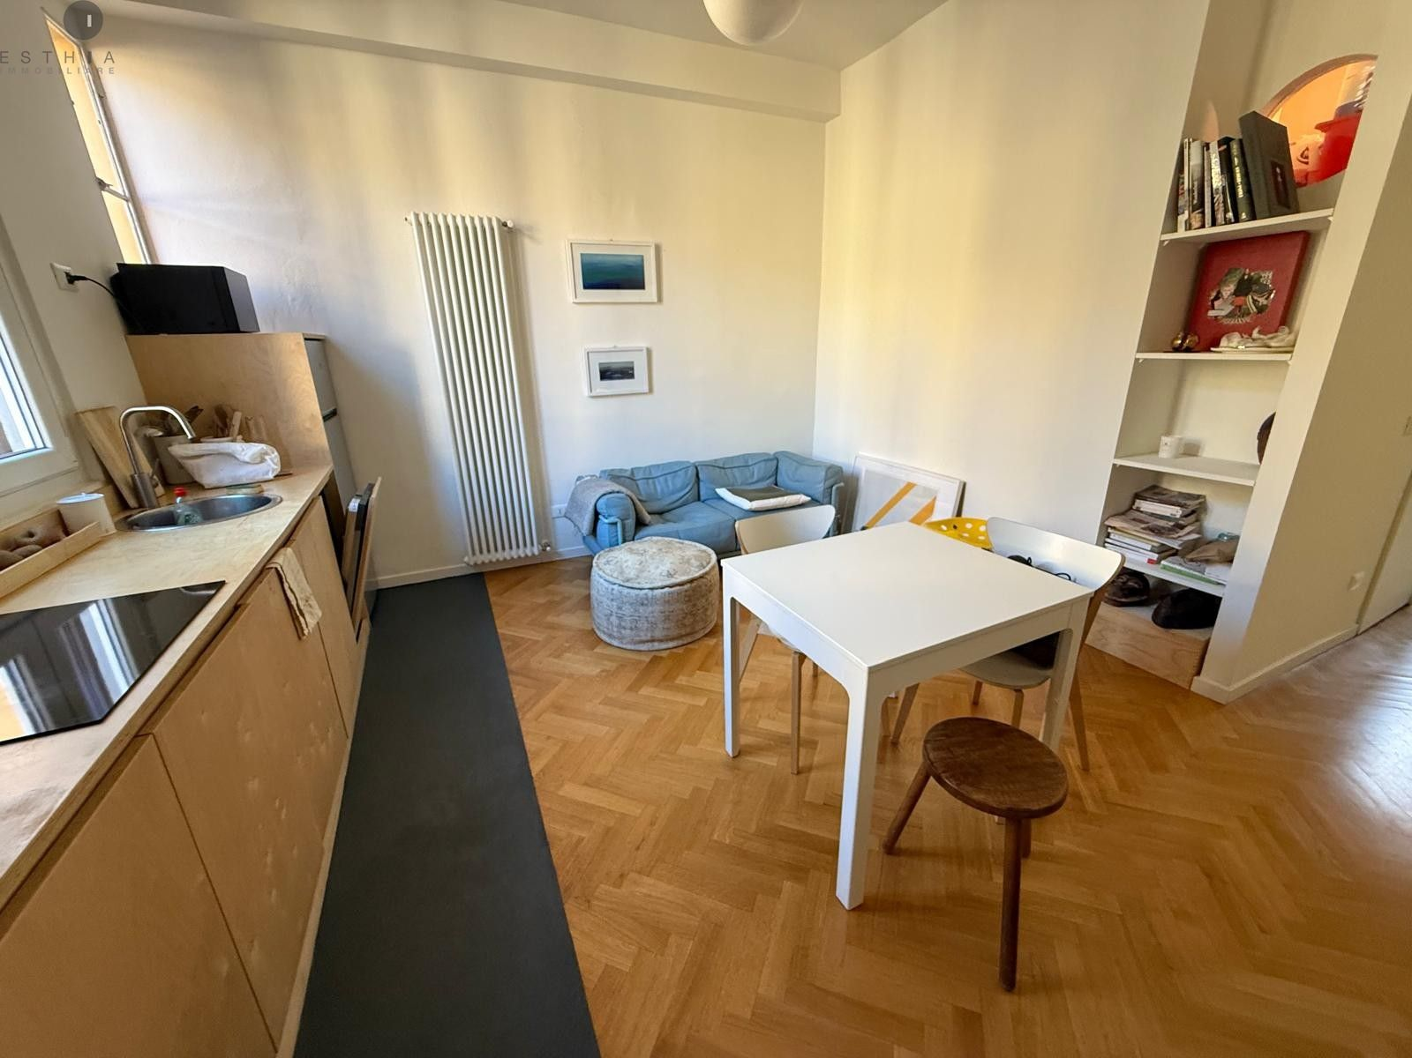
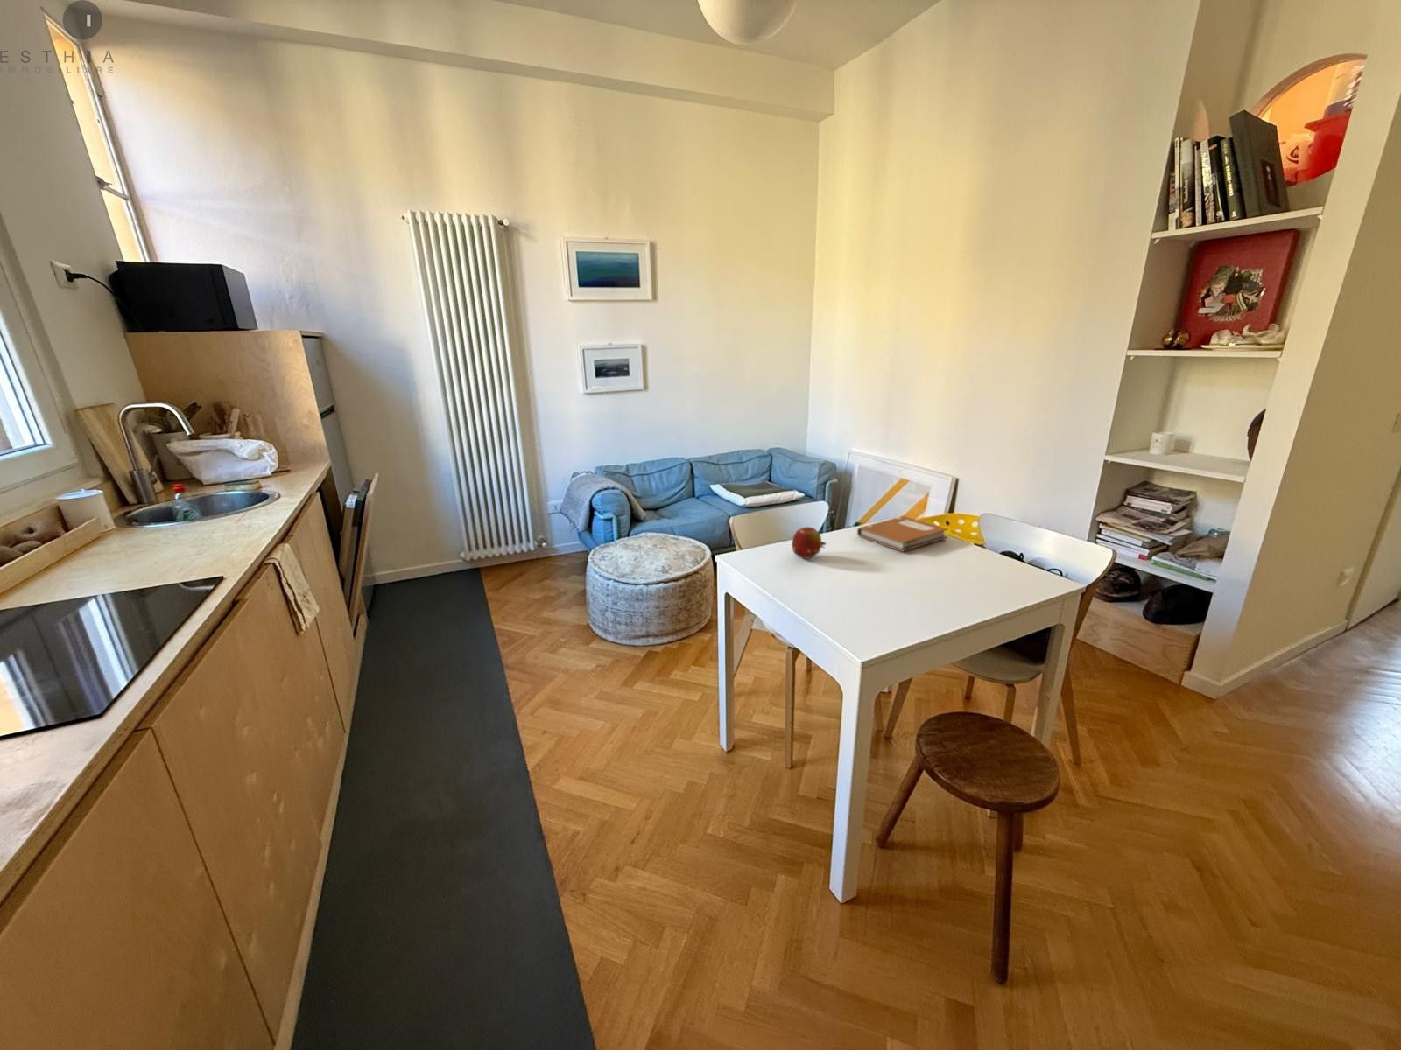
+ notebook (902, 532)
+ fruit (809, 543)
